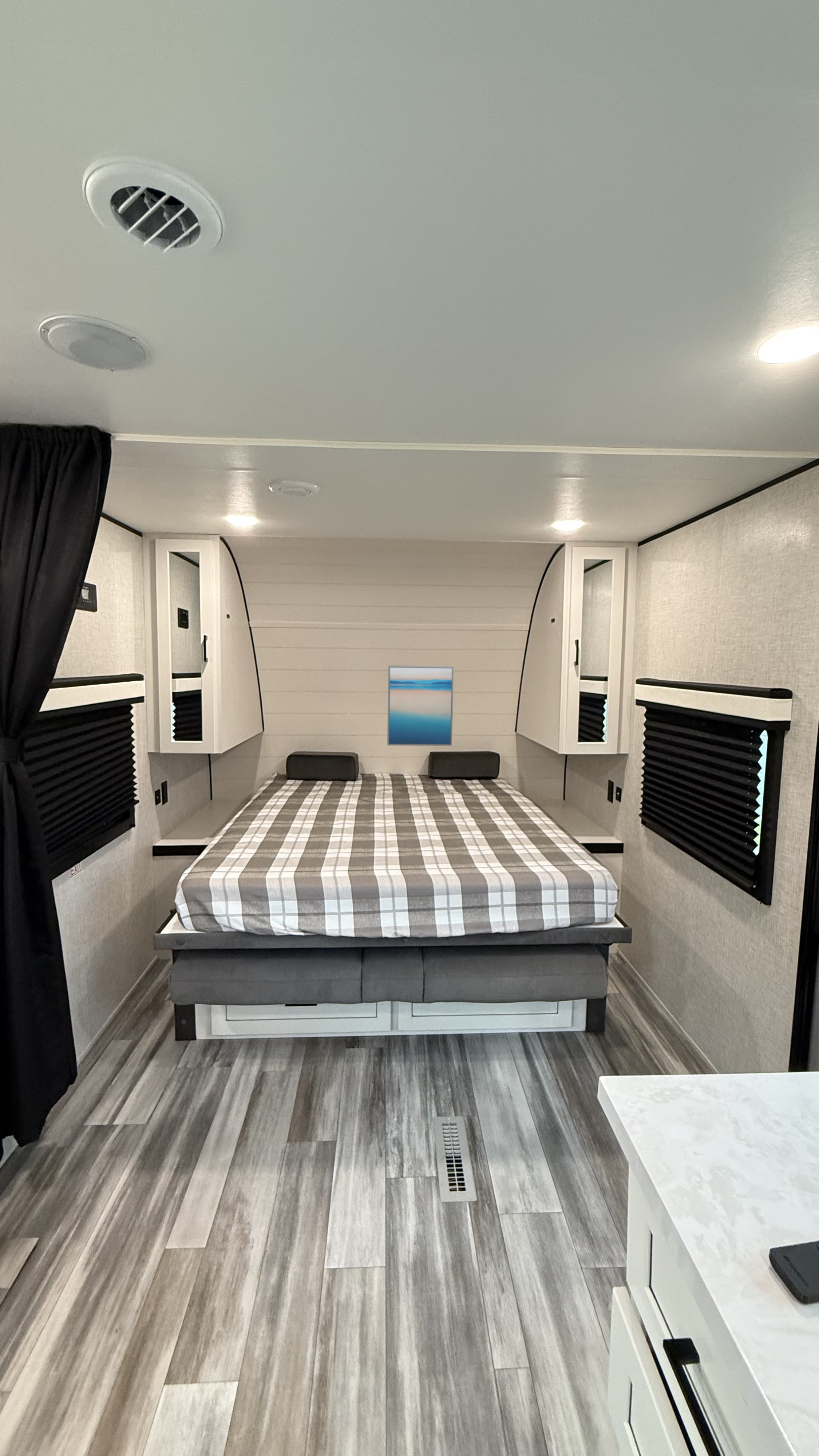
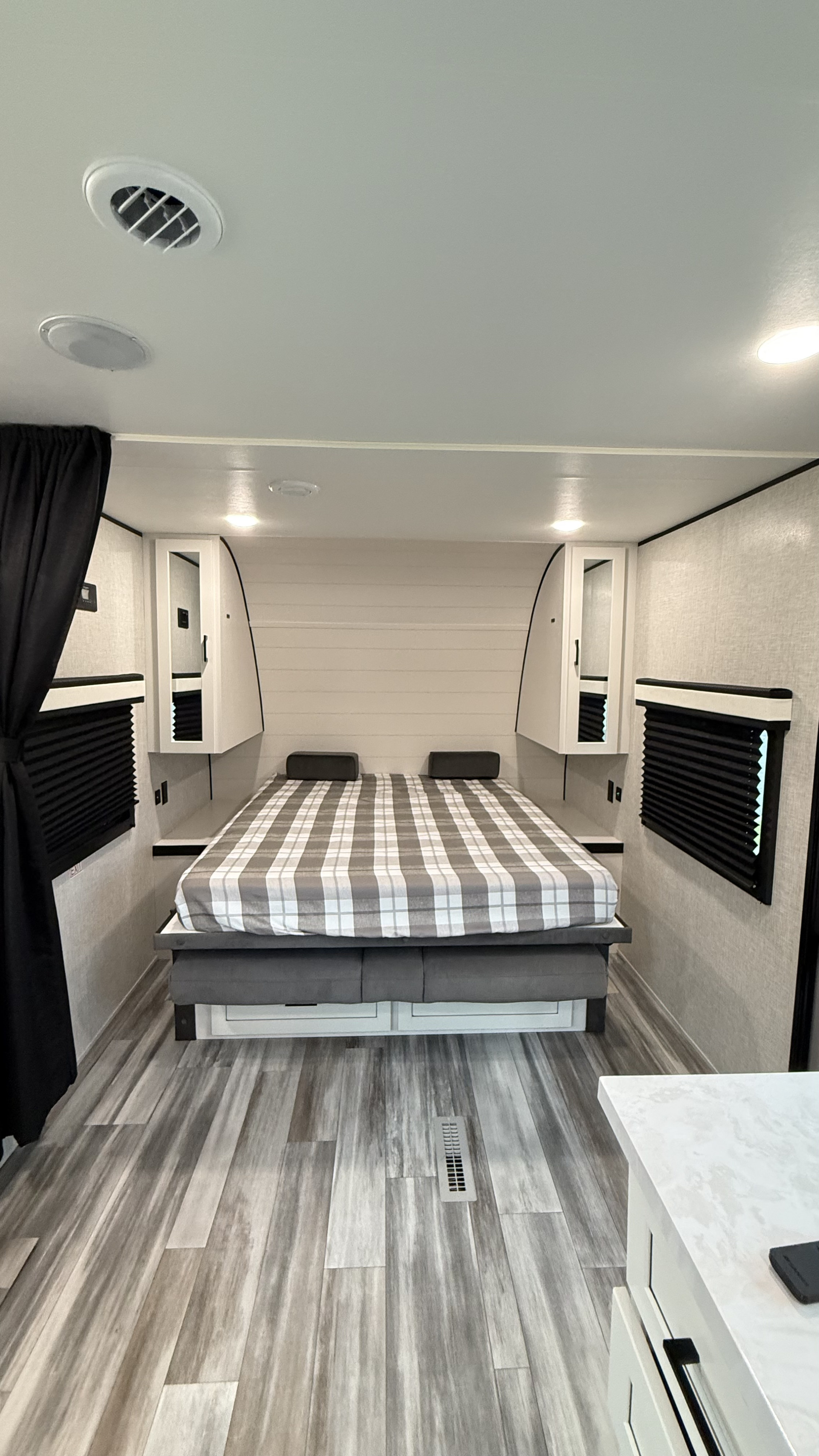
- wall art (420, 706)
